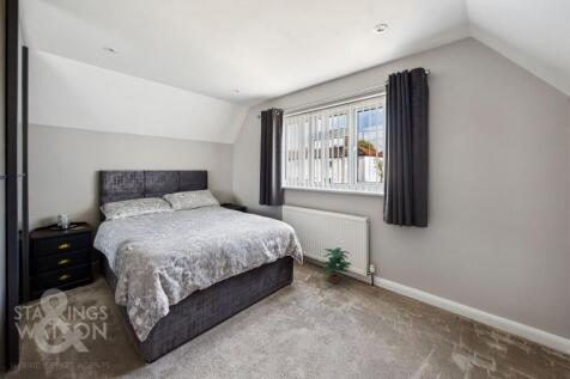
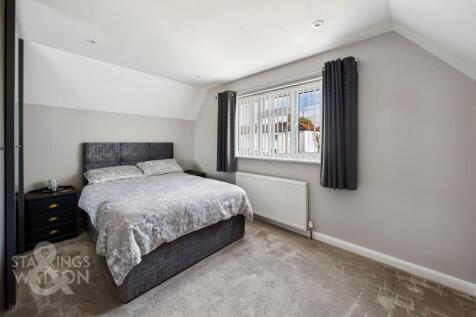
- potted plant (335, 265)
